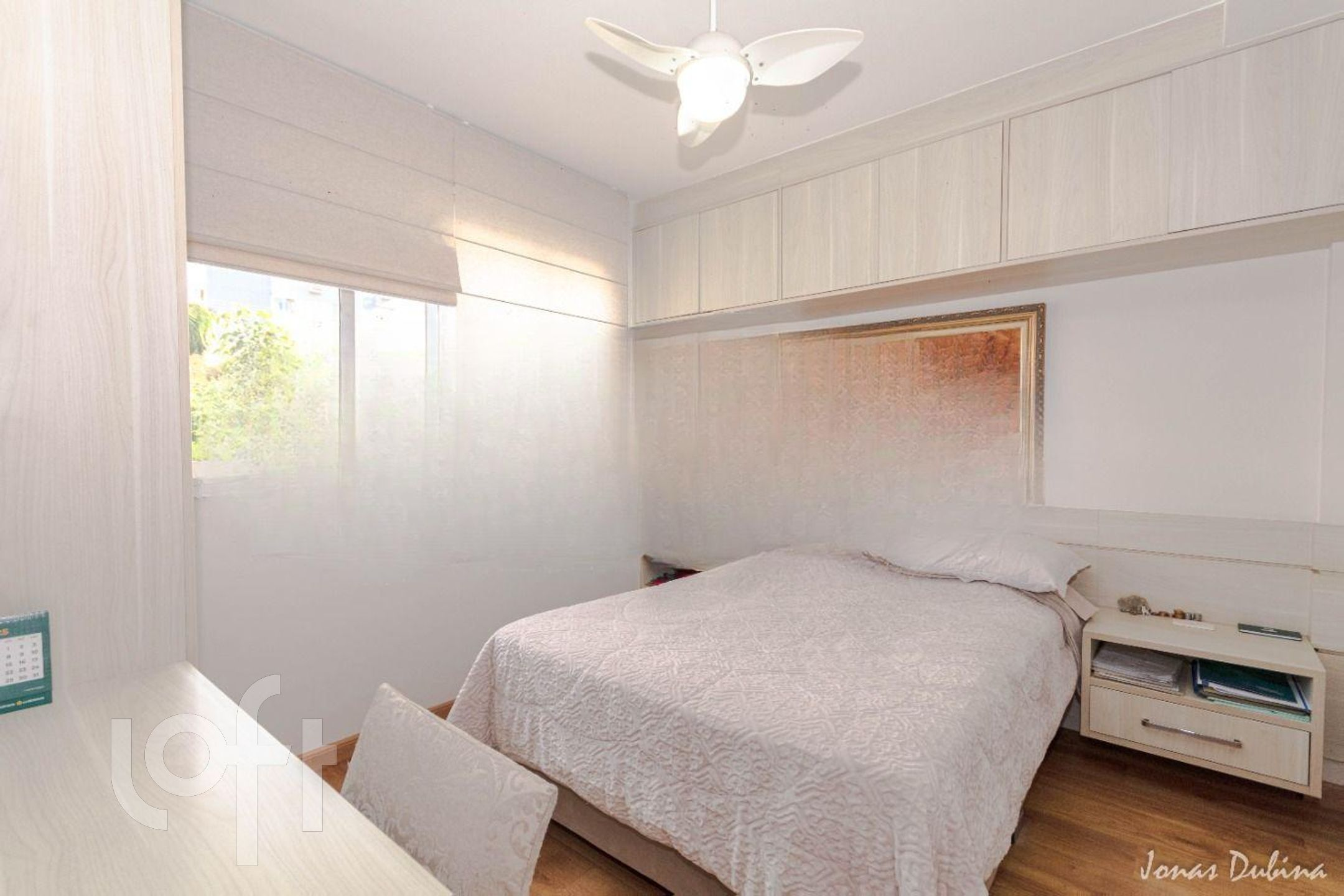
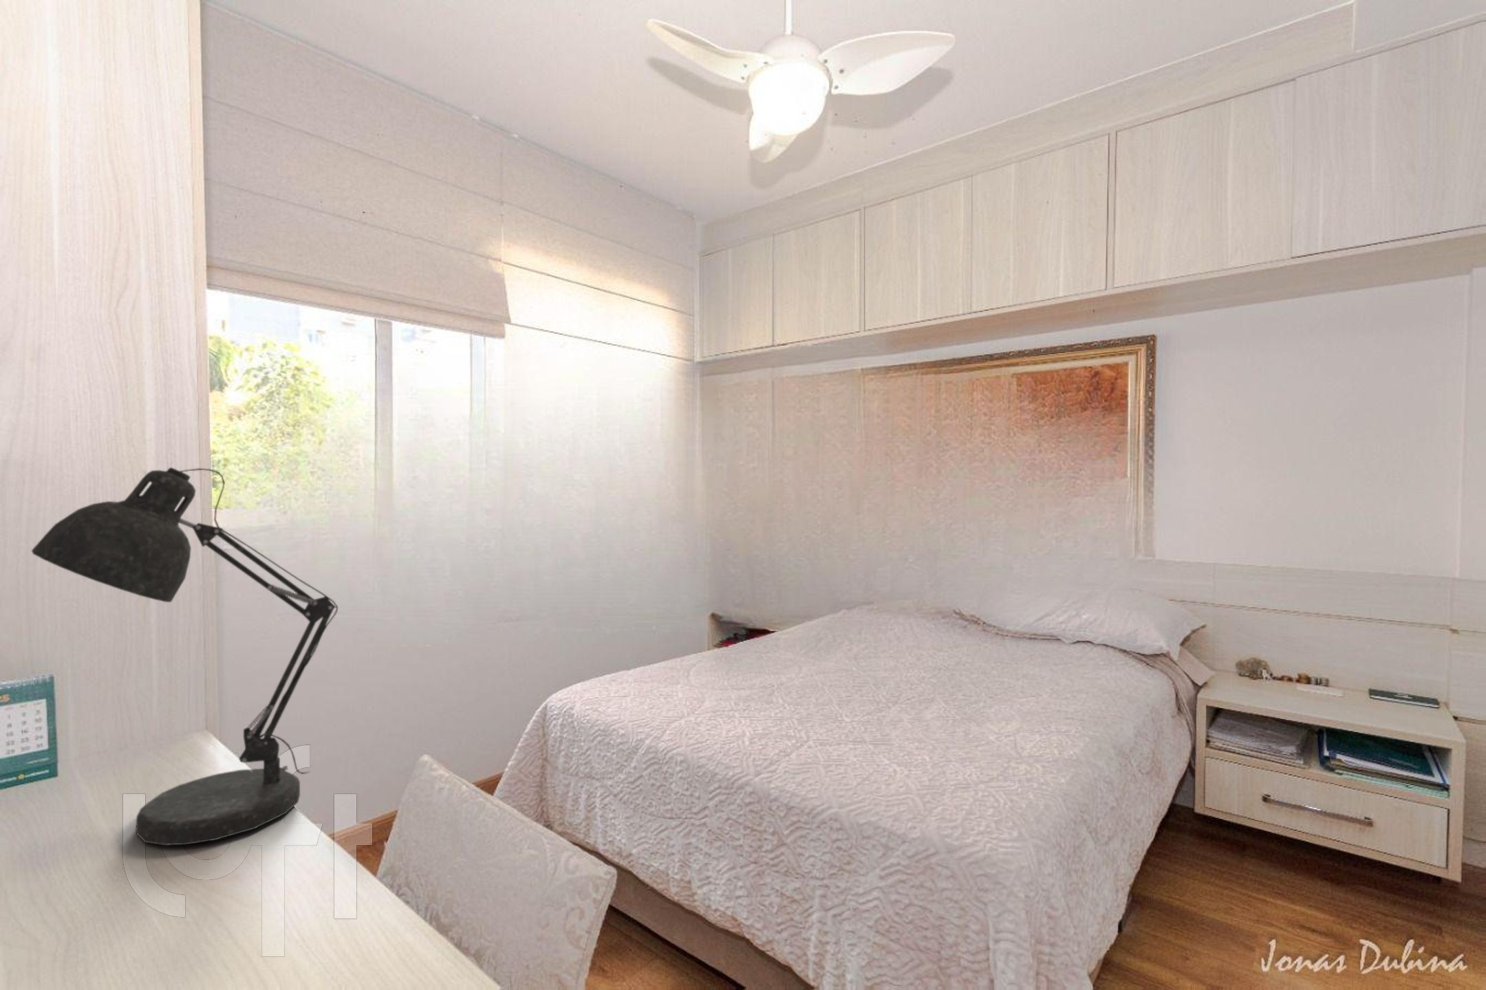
+ desk lamp (170, 601)
